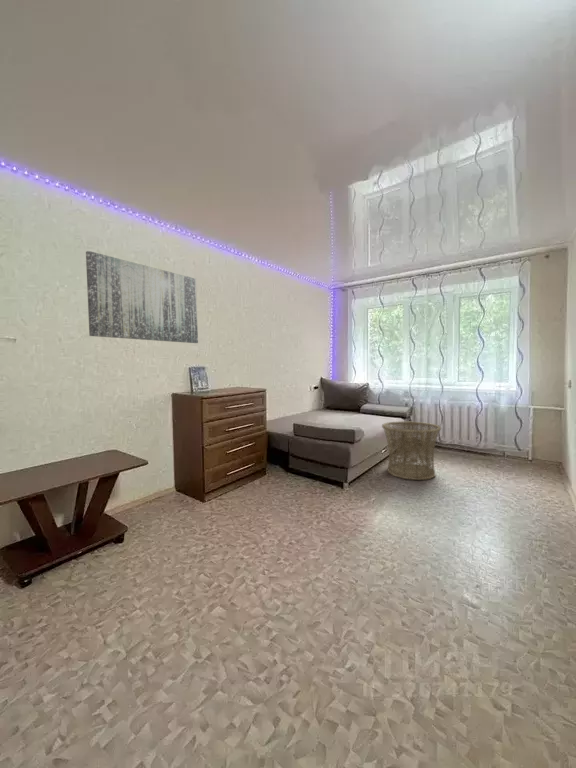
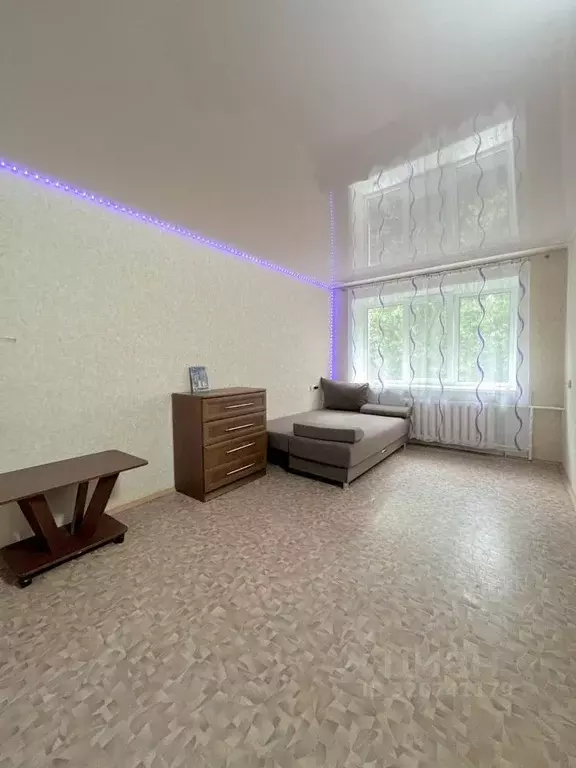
- basket (410, 448)
- wall art (149, 303)
